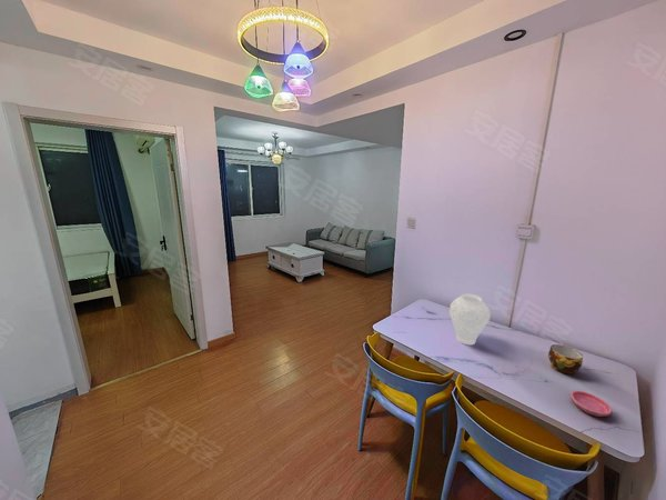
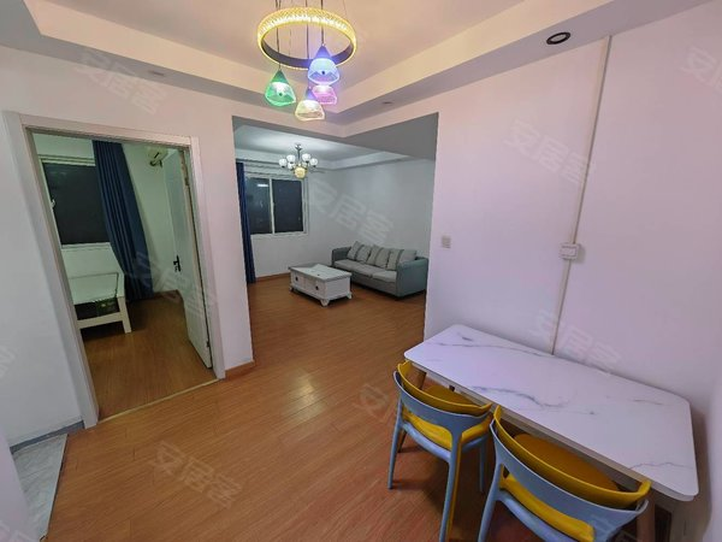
- vase (467, 319)
- saucer (589, 404)
- cup (563, 359)
